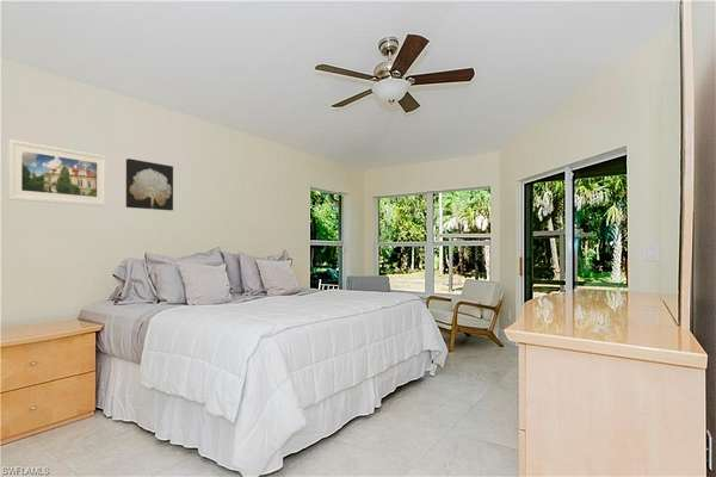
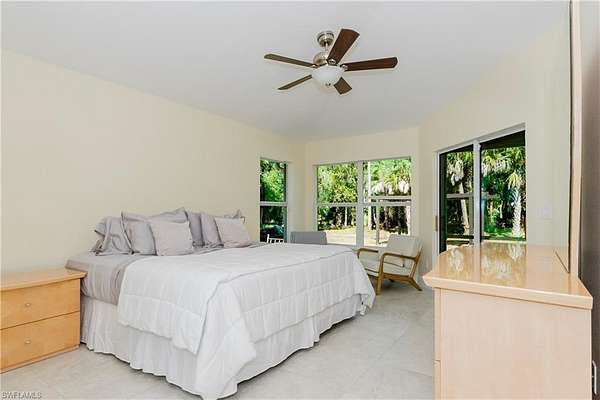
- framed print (61, 175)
- wall art (150, 185)
